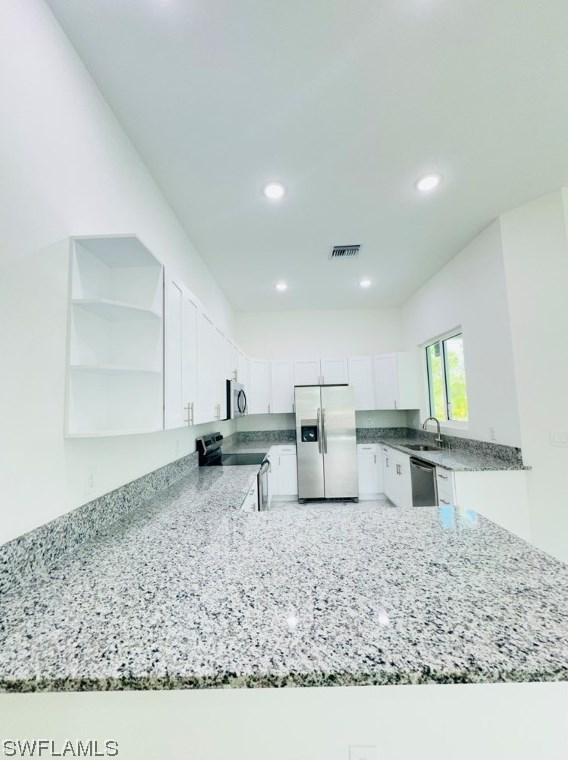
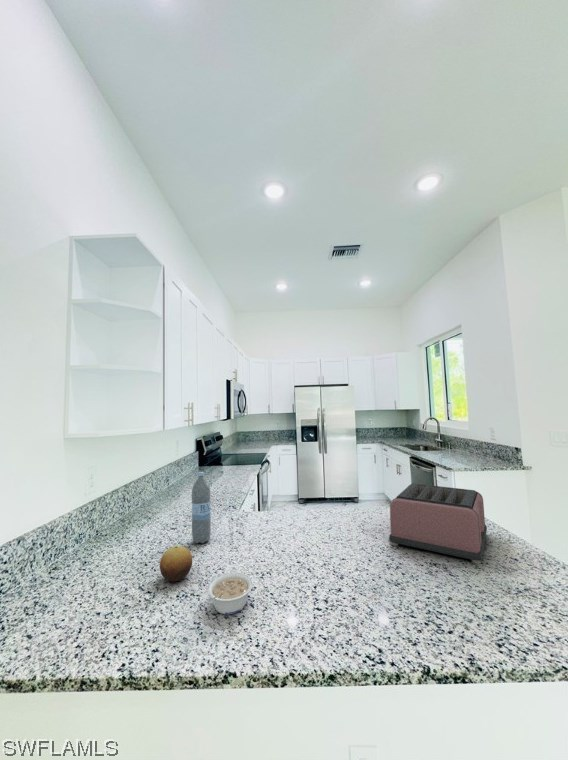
+ legume (230, 593)
+ water bottle (201, 506)
+ fruit (176, 563)
+ toaster (439, 514)
